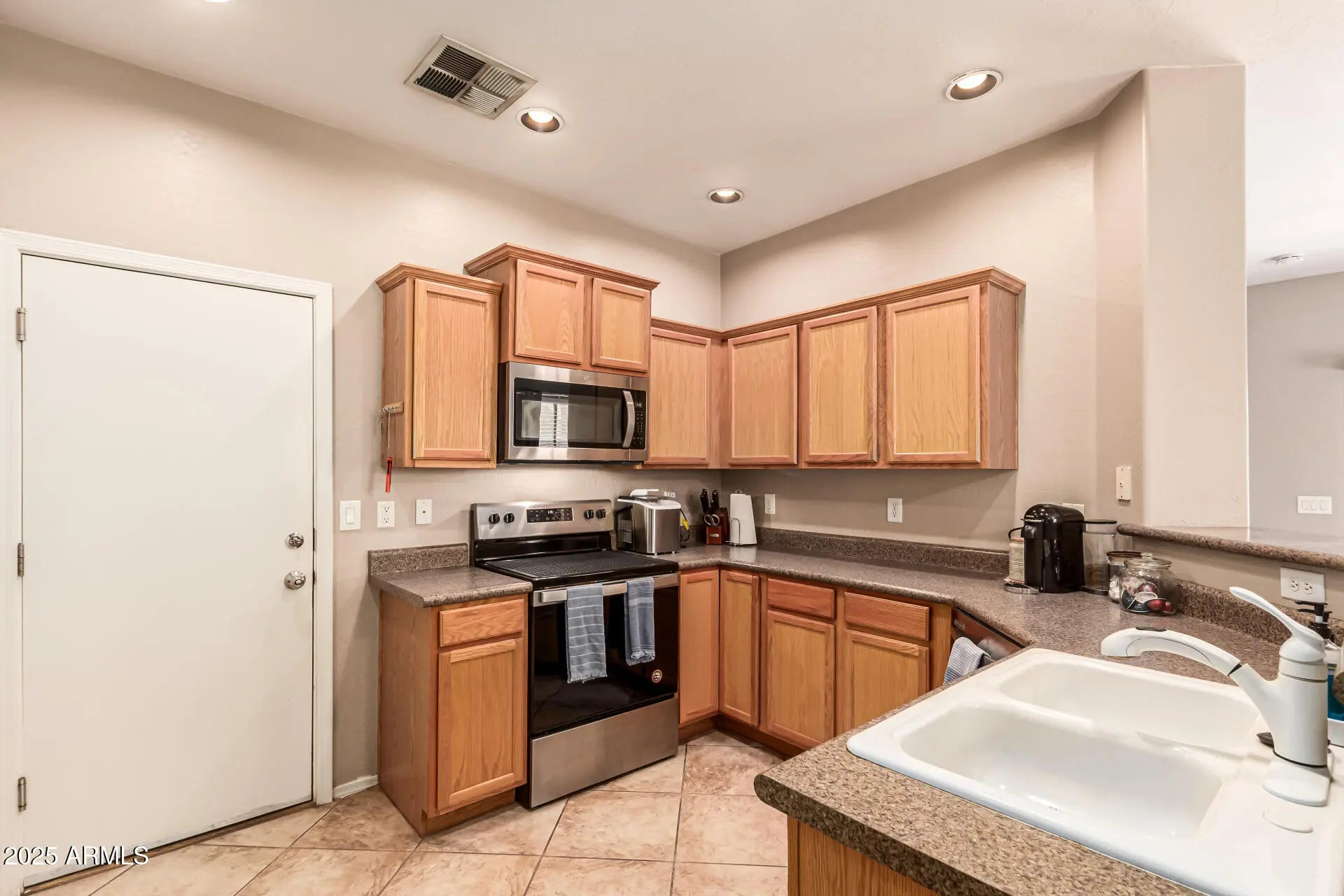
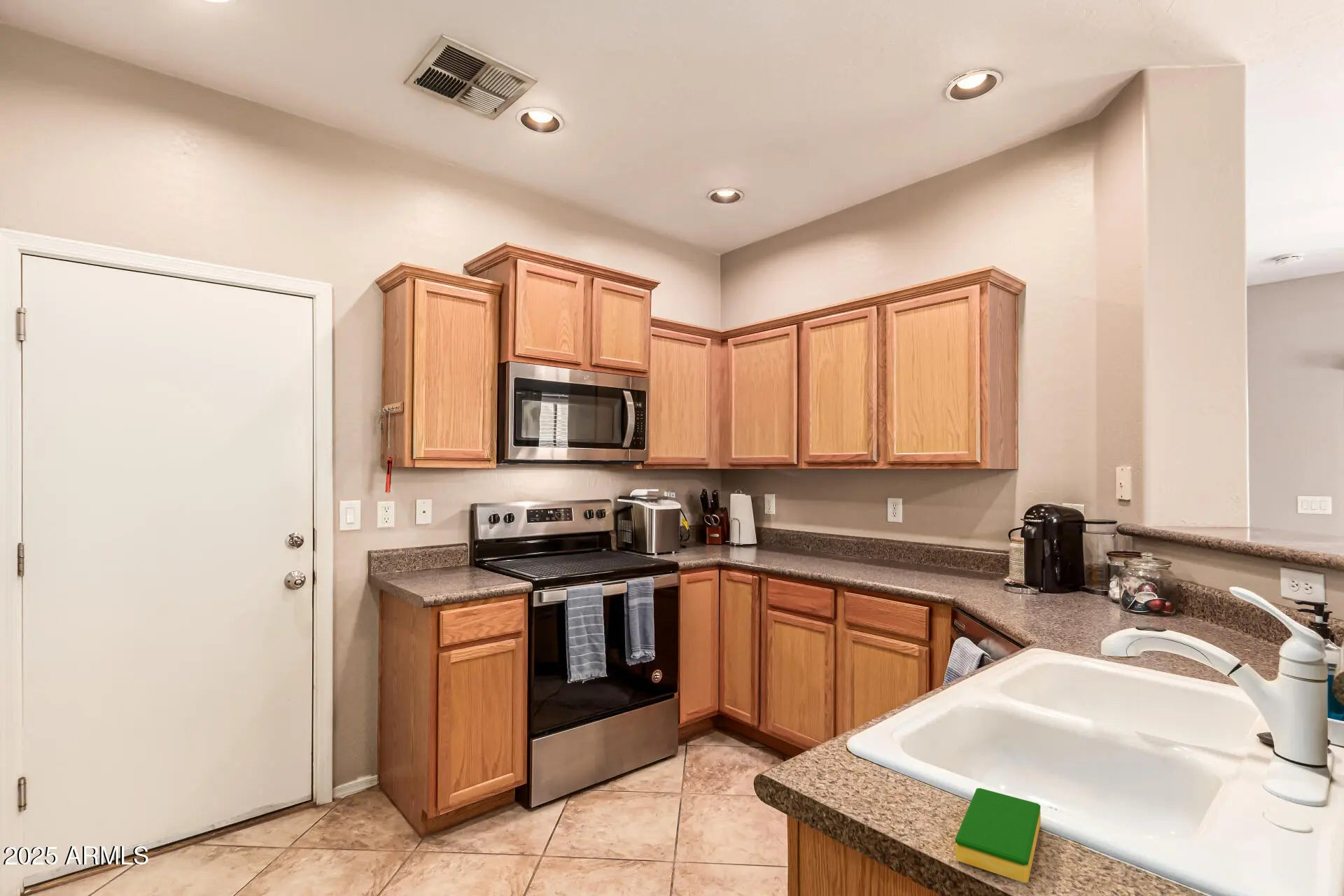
+ dish sponge (1000, 830)
